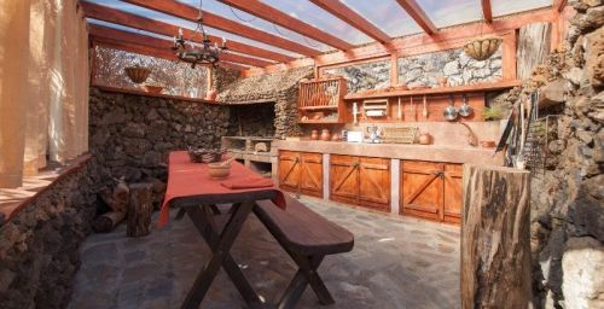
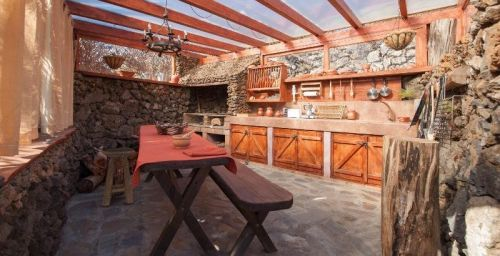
+ stool (124, 175)
